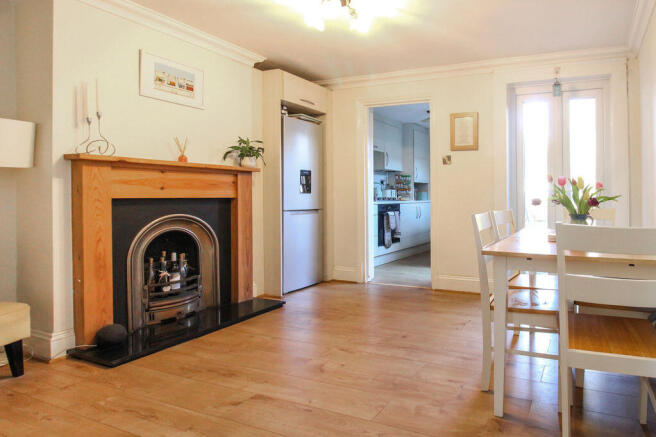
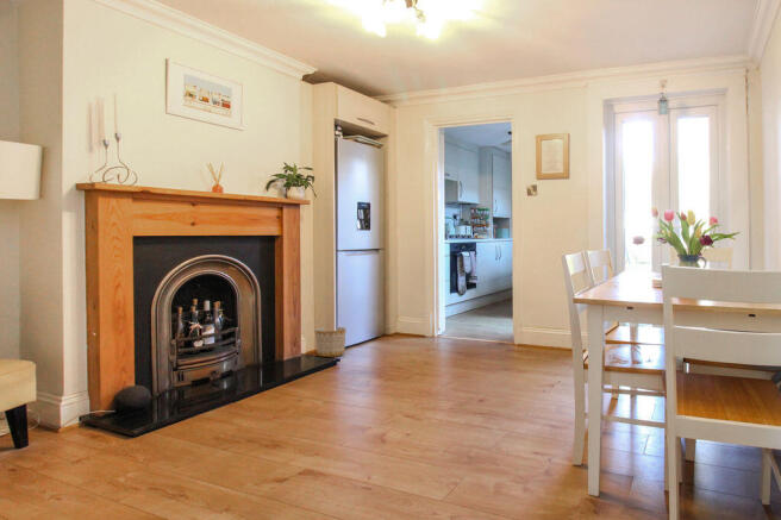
+ planter (330, 342)
